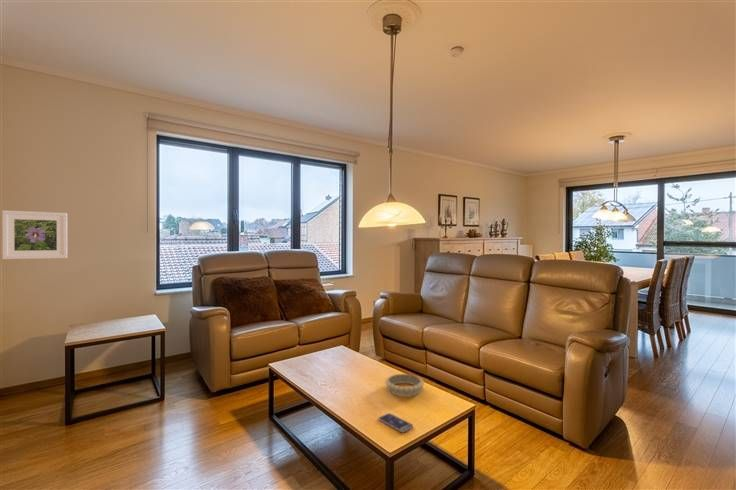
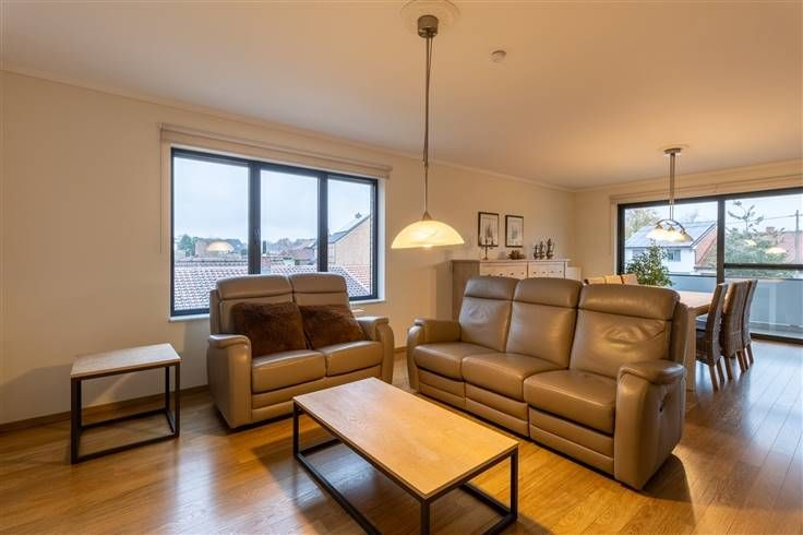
- decorative bowl (404, 386)
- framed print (36, 235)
- smartphone (395, 422)
